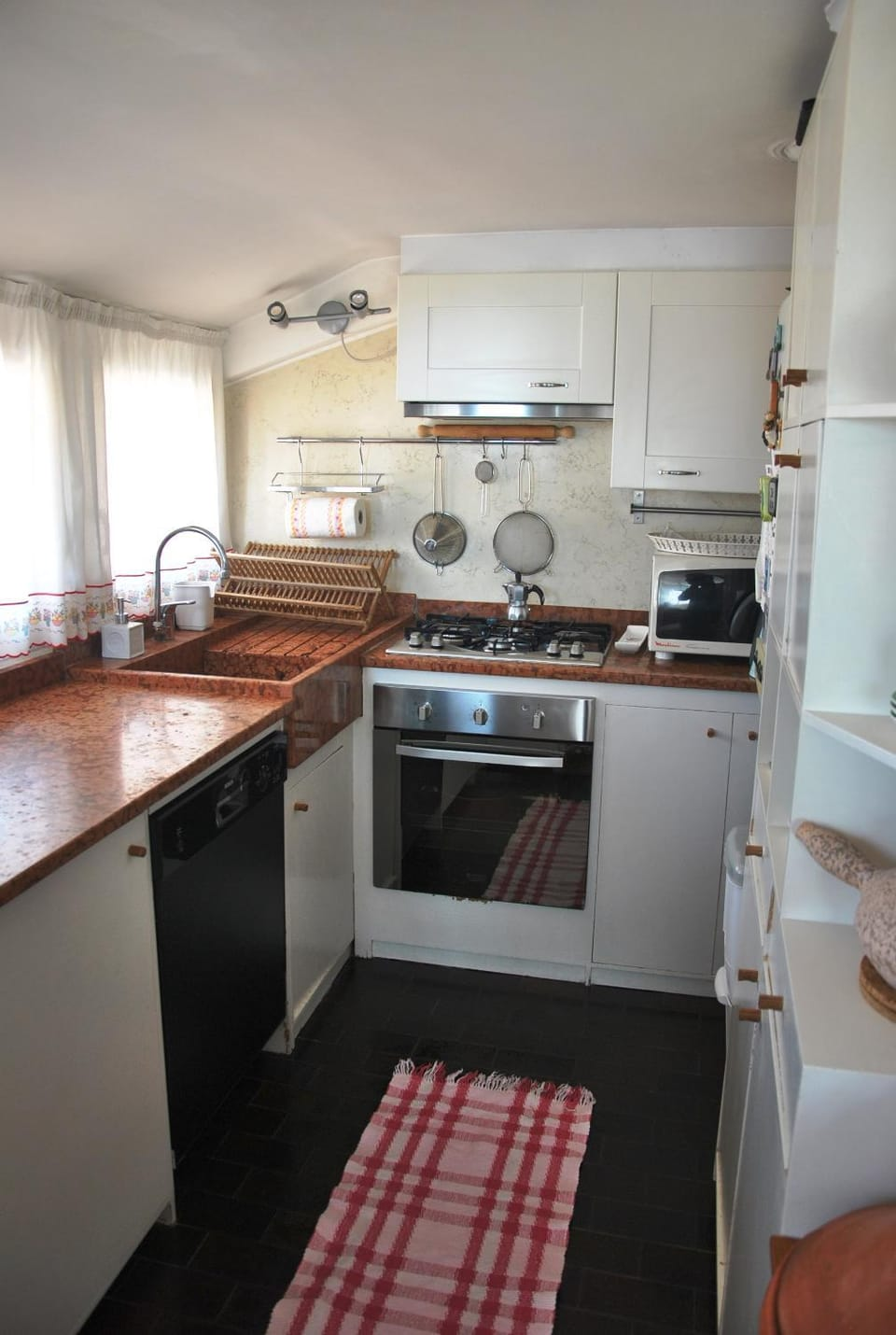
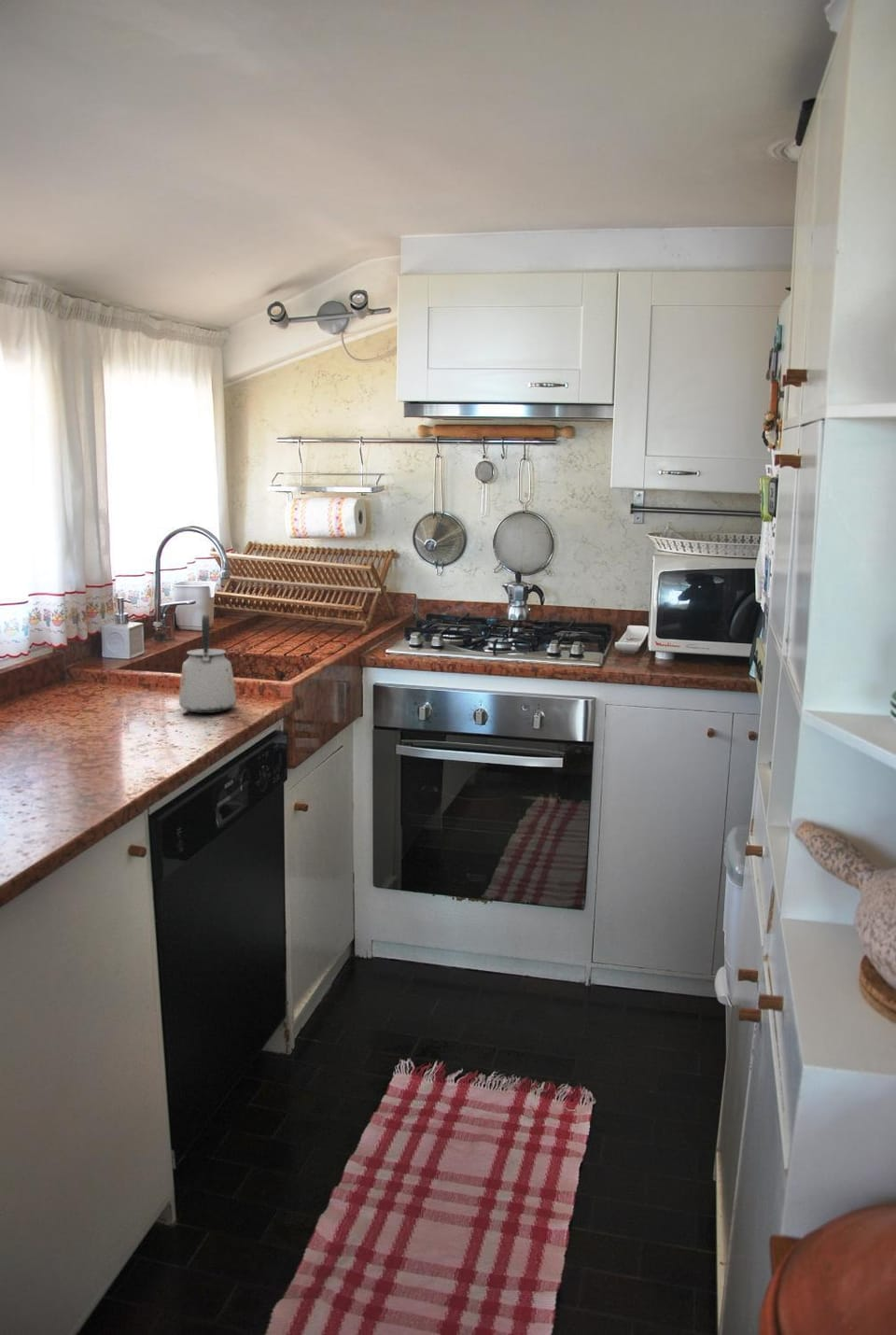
+ kettle (206, 661)
